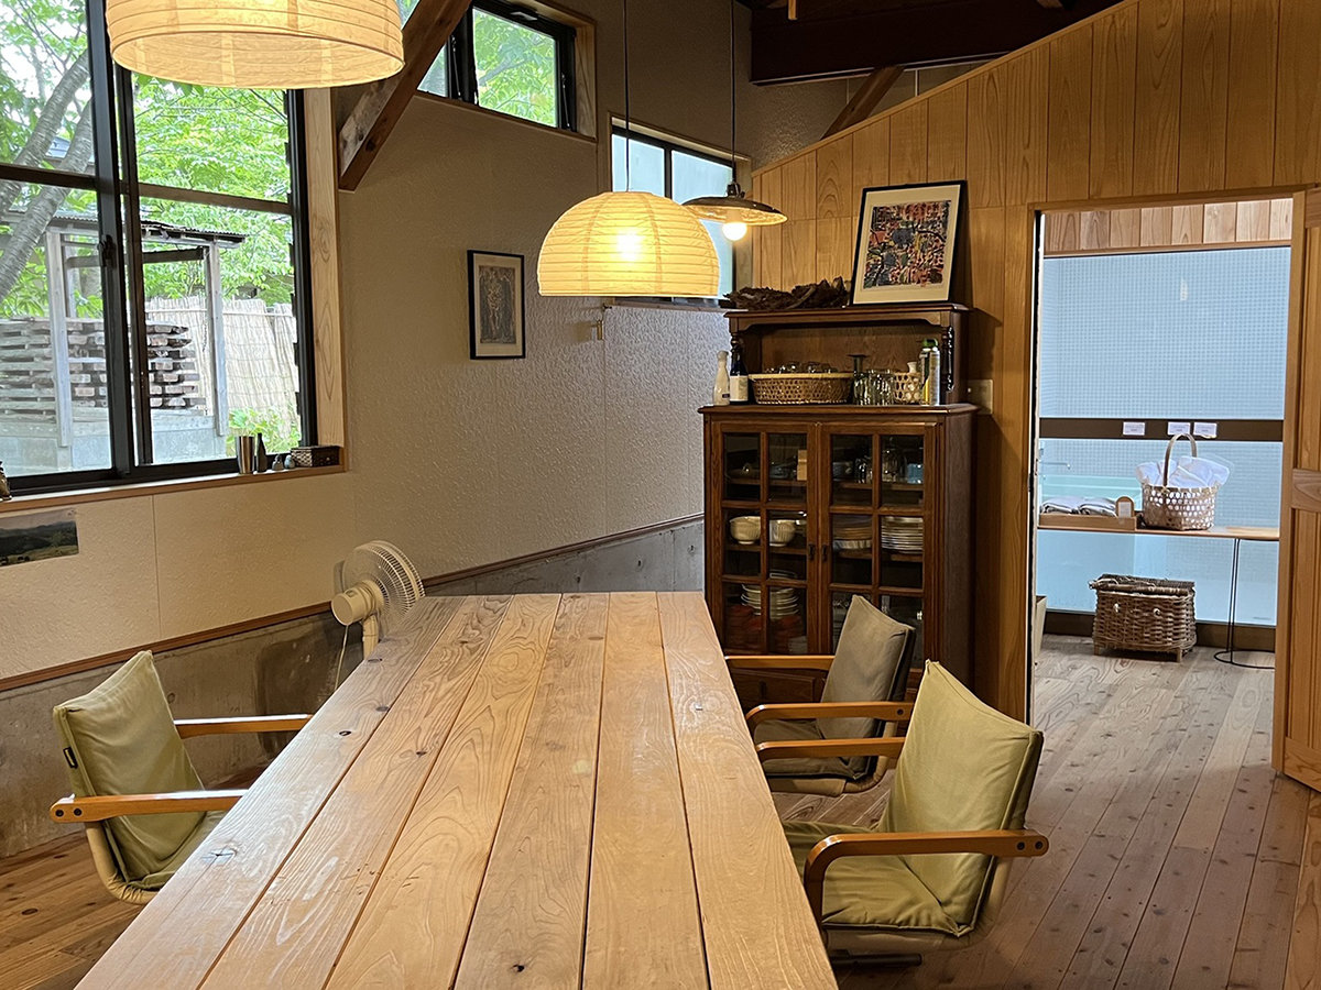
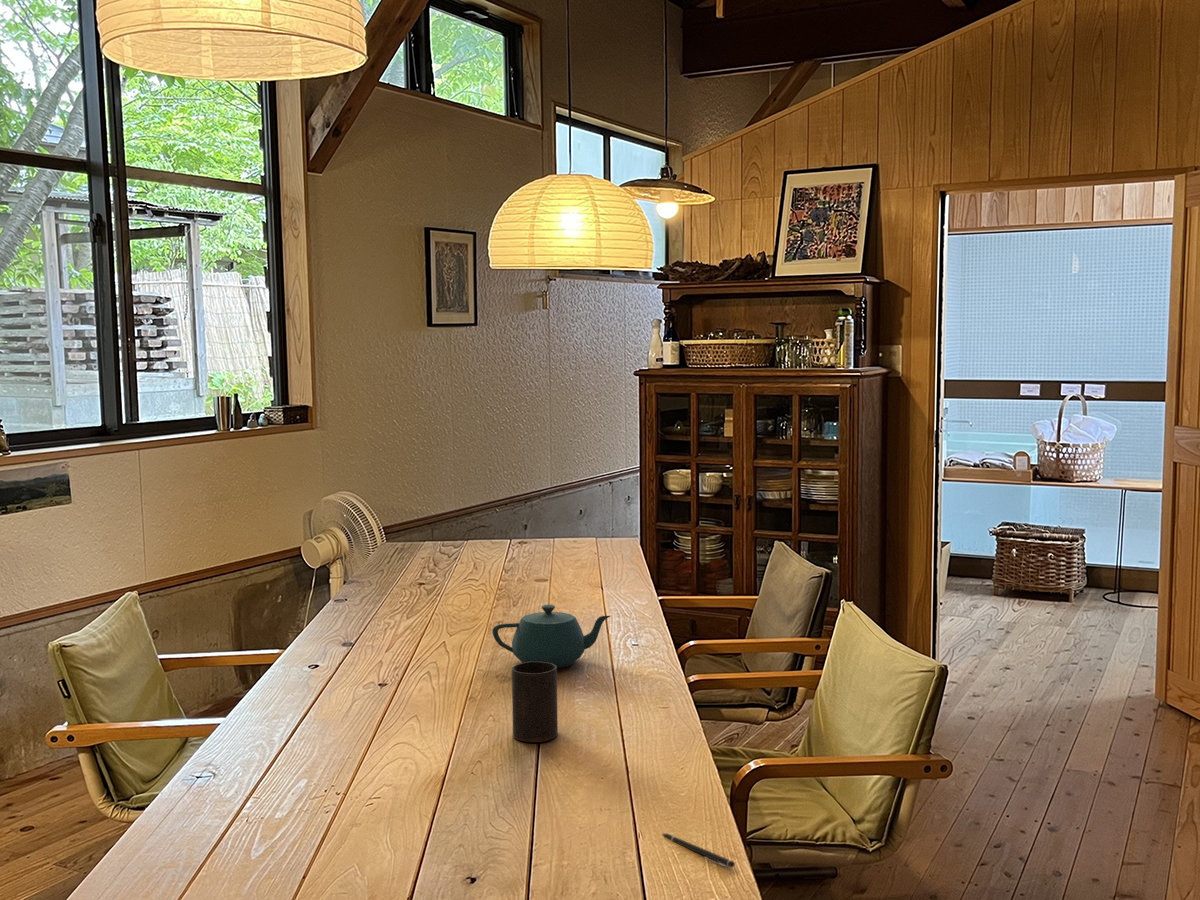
+ pen (695, 848)
+ cup (534, 701)
+ teapot (552, 634)
